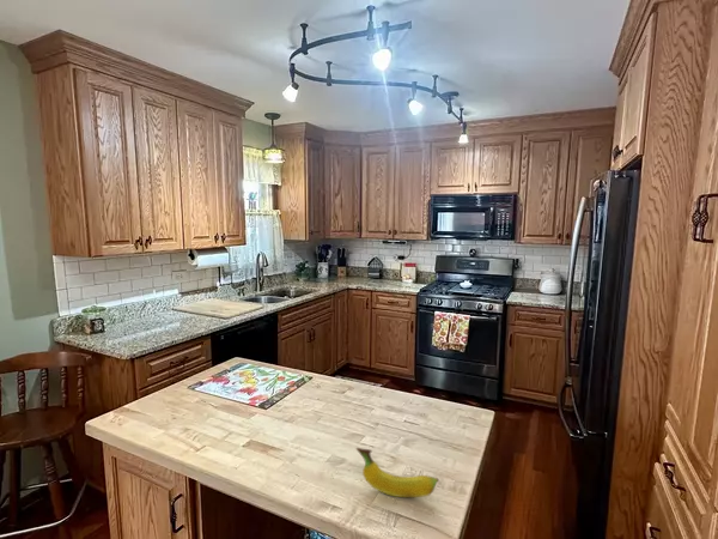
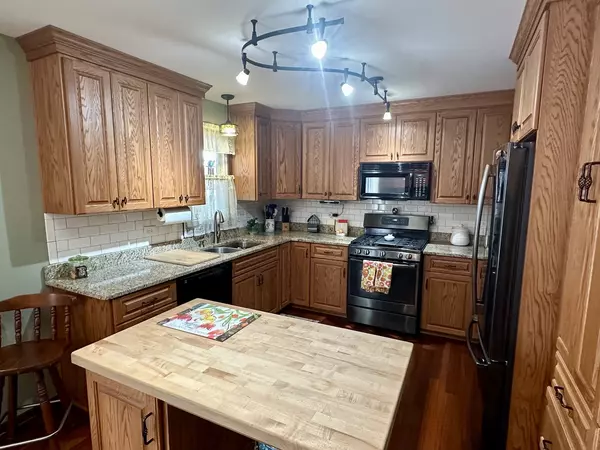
- fruit (396, 476)
